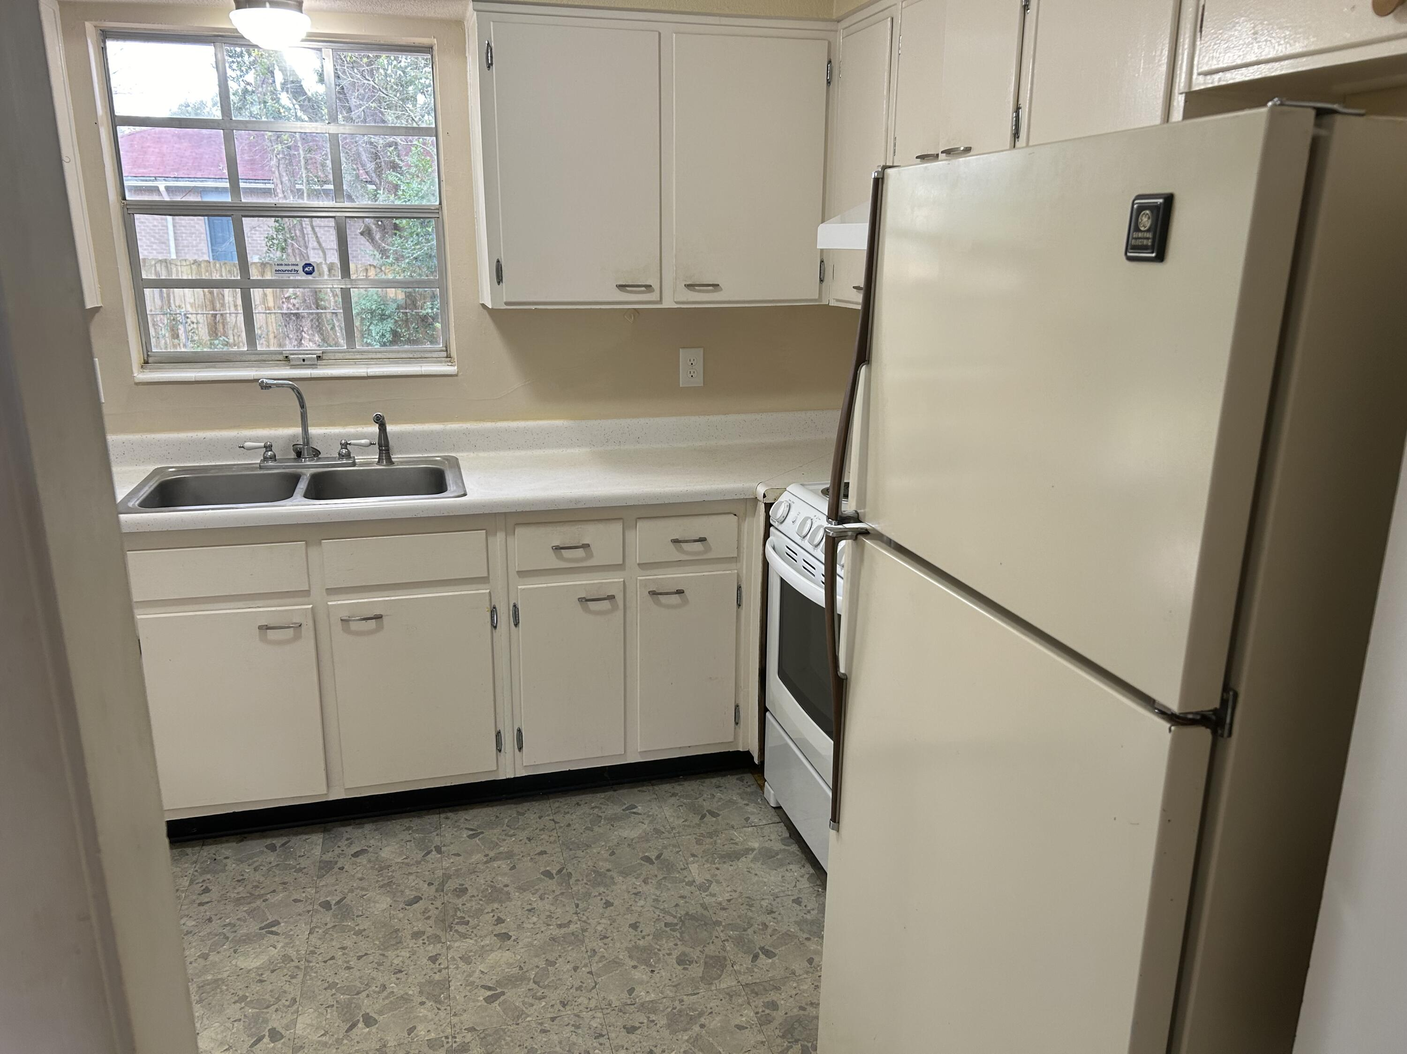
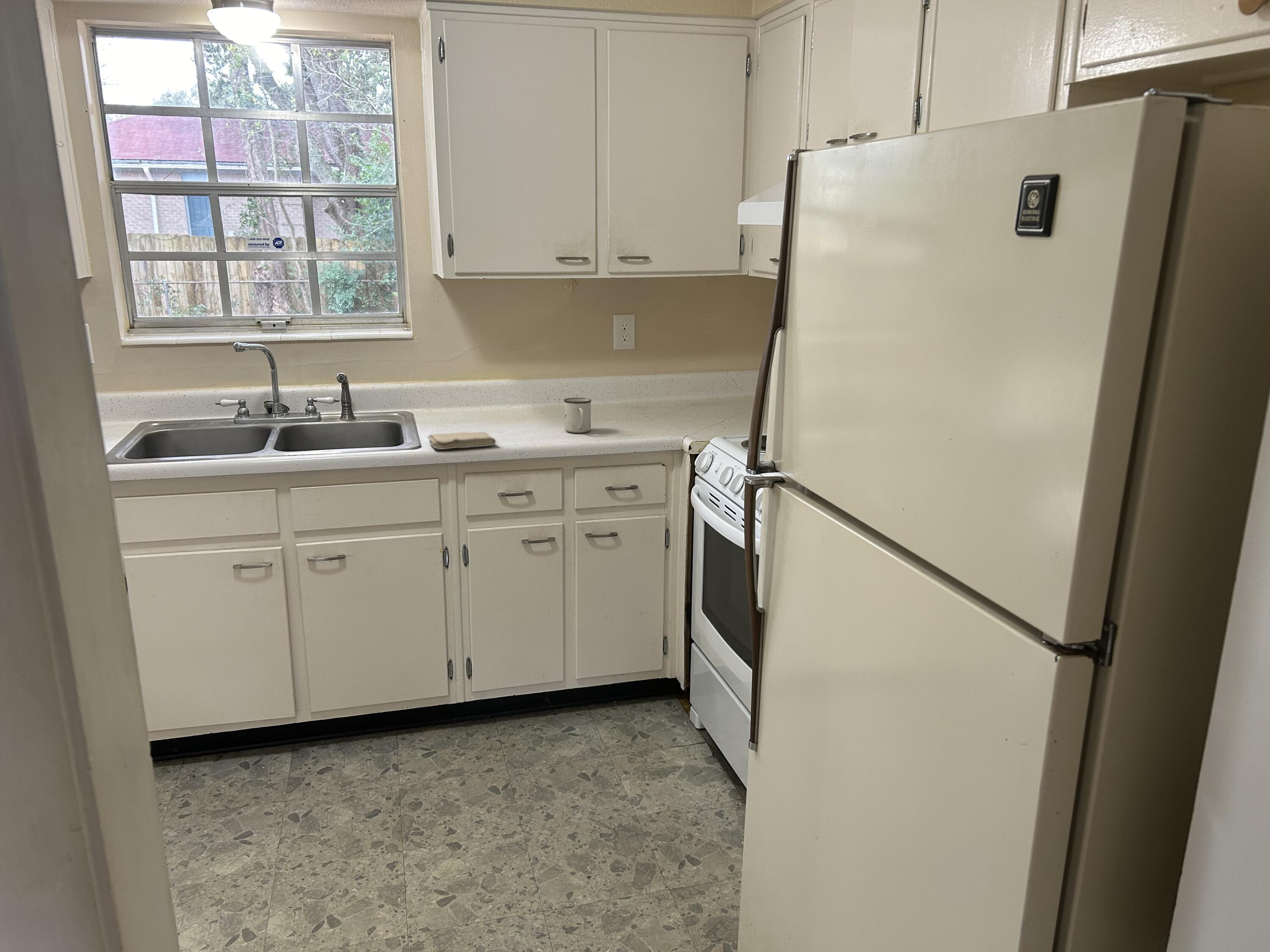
+ washcloth (461, 439)
+ mug (579, 416)
